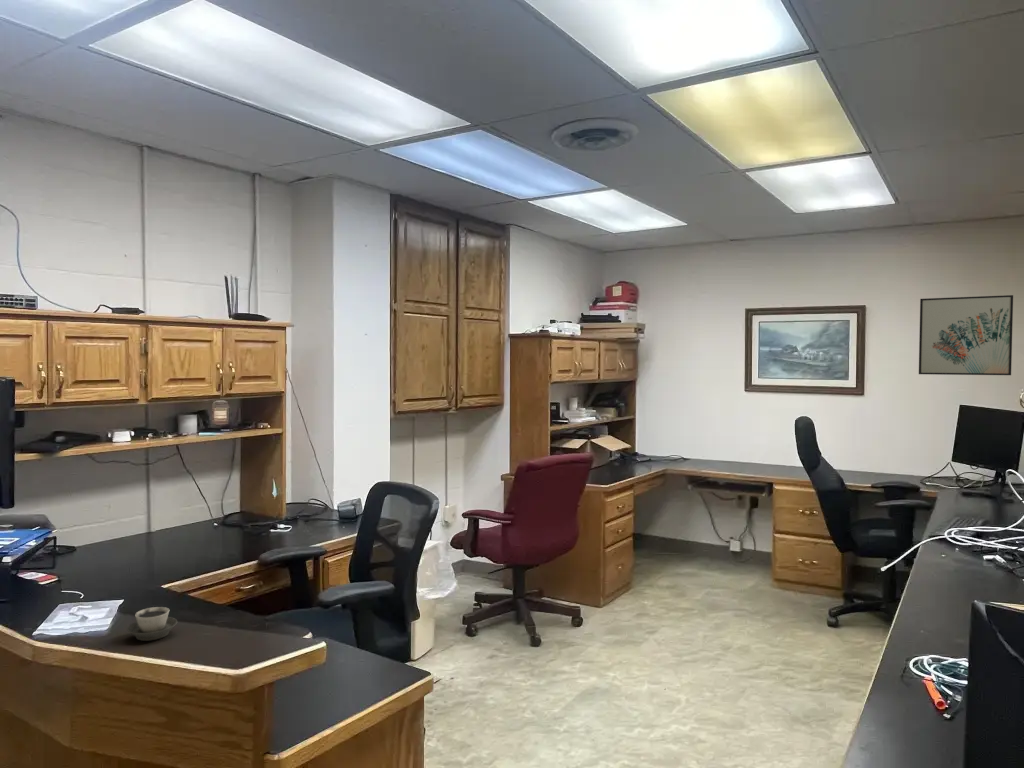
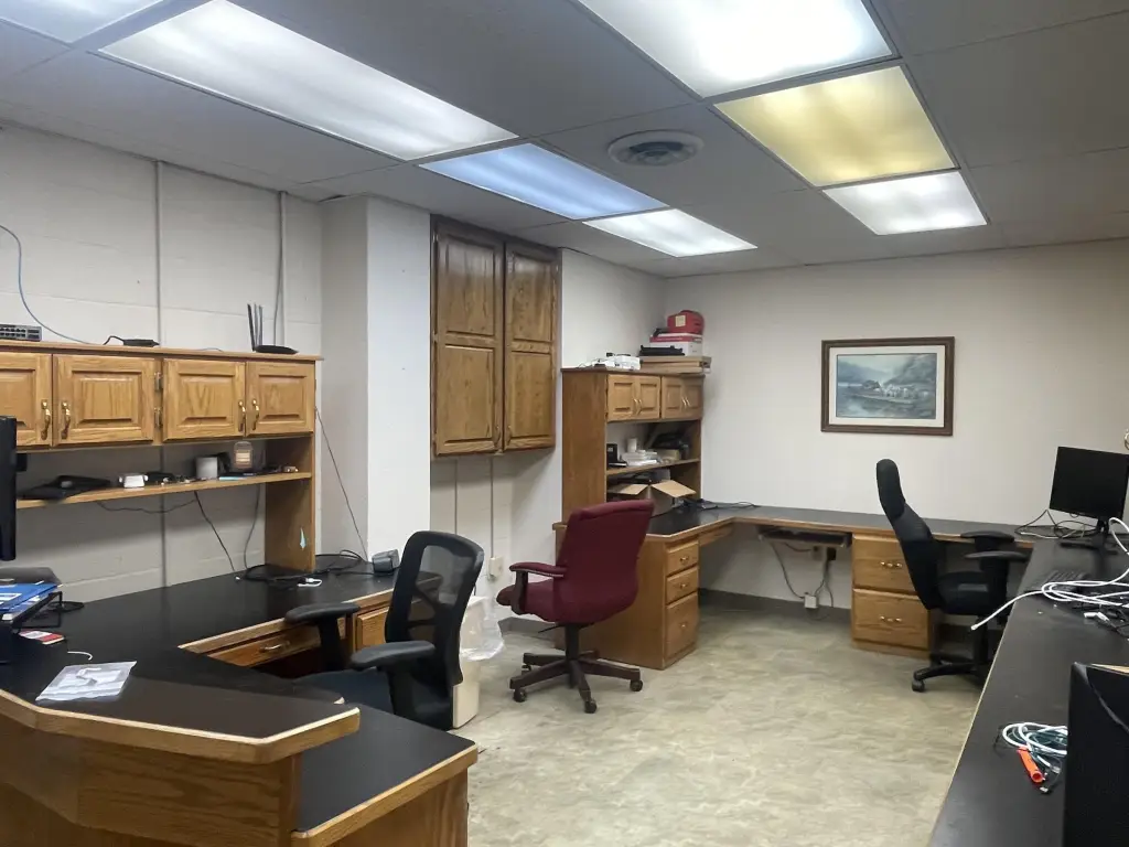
- cup (152, 623)
- wall art (964, 336)
